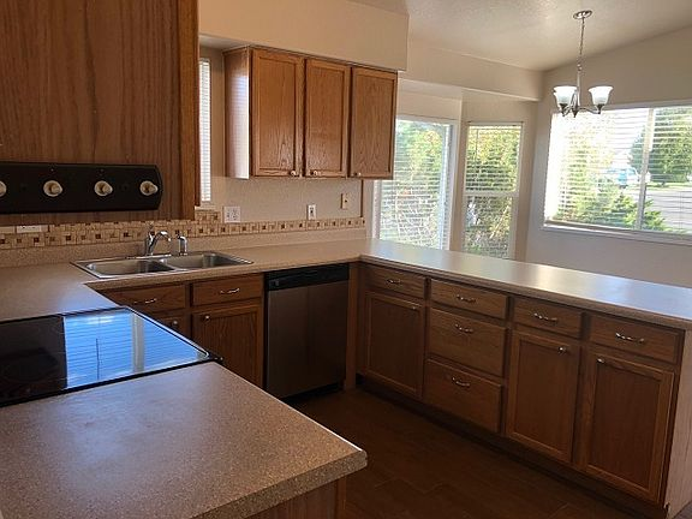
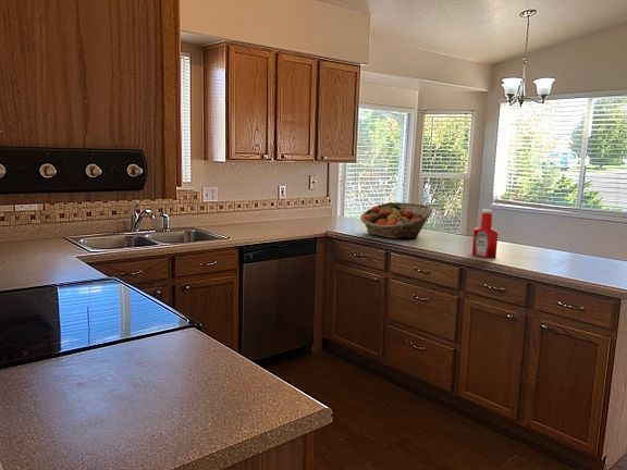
+ soap bottle (485, 233)
+ fruit basket (395, 219)
